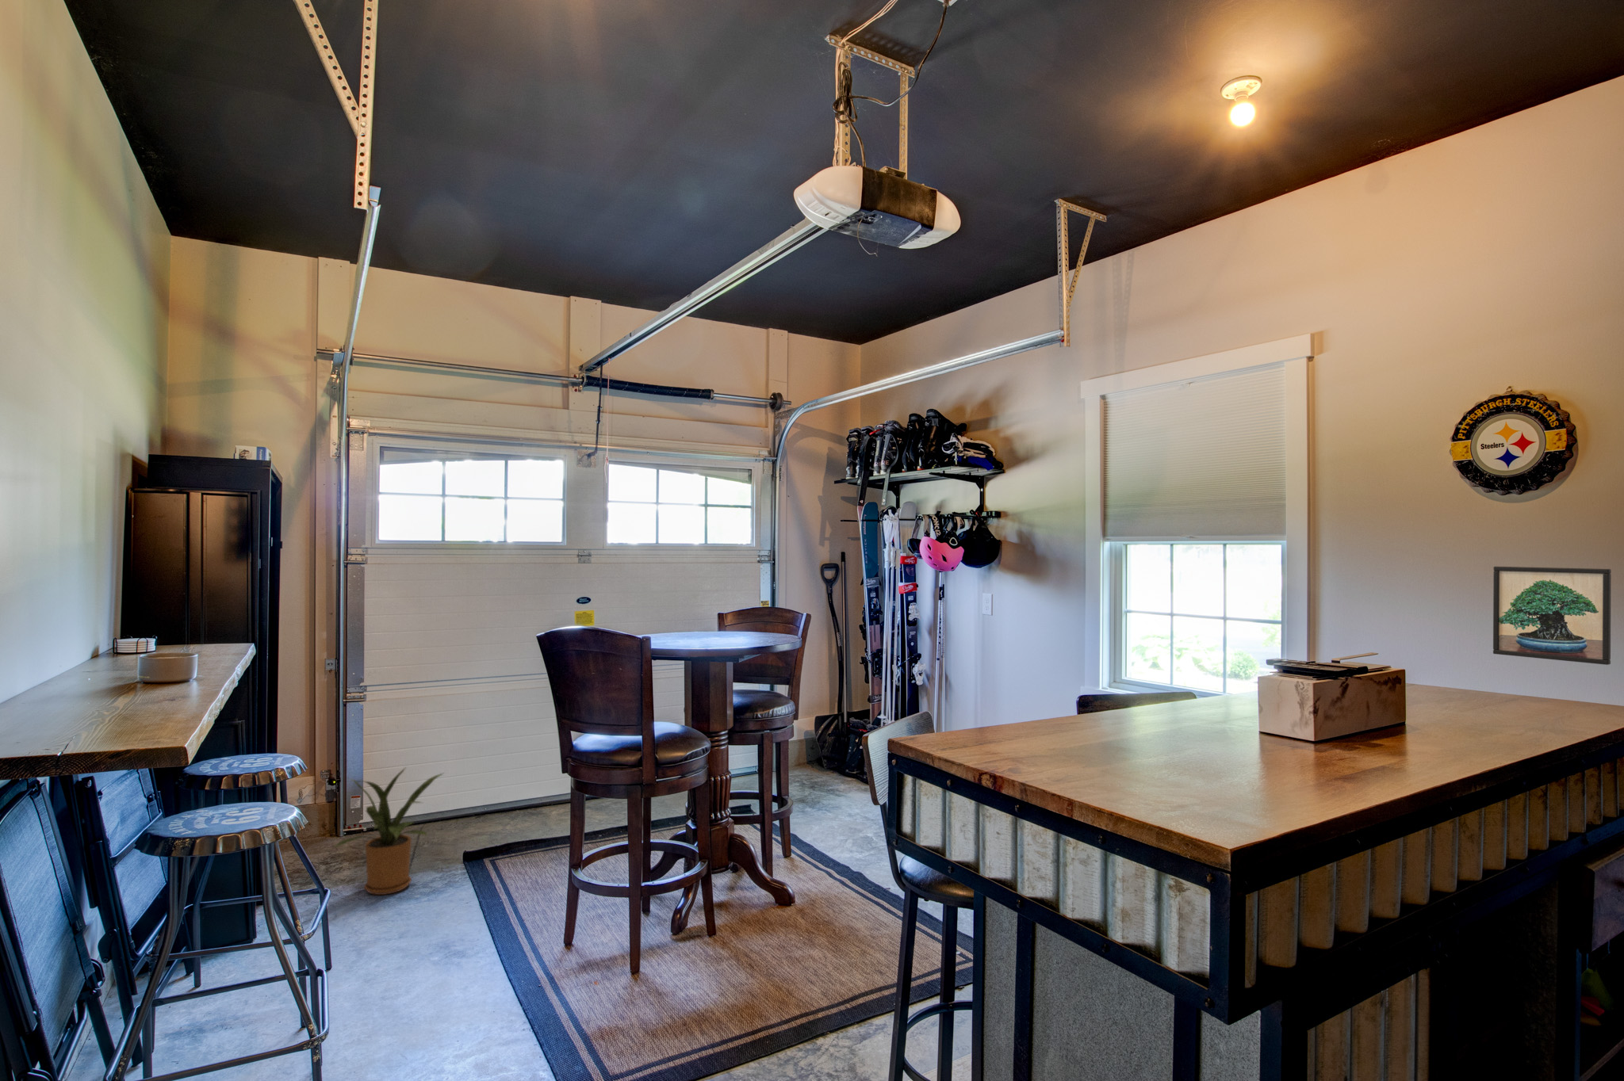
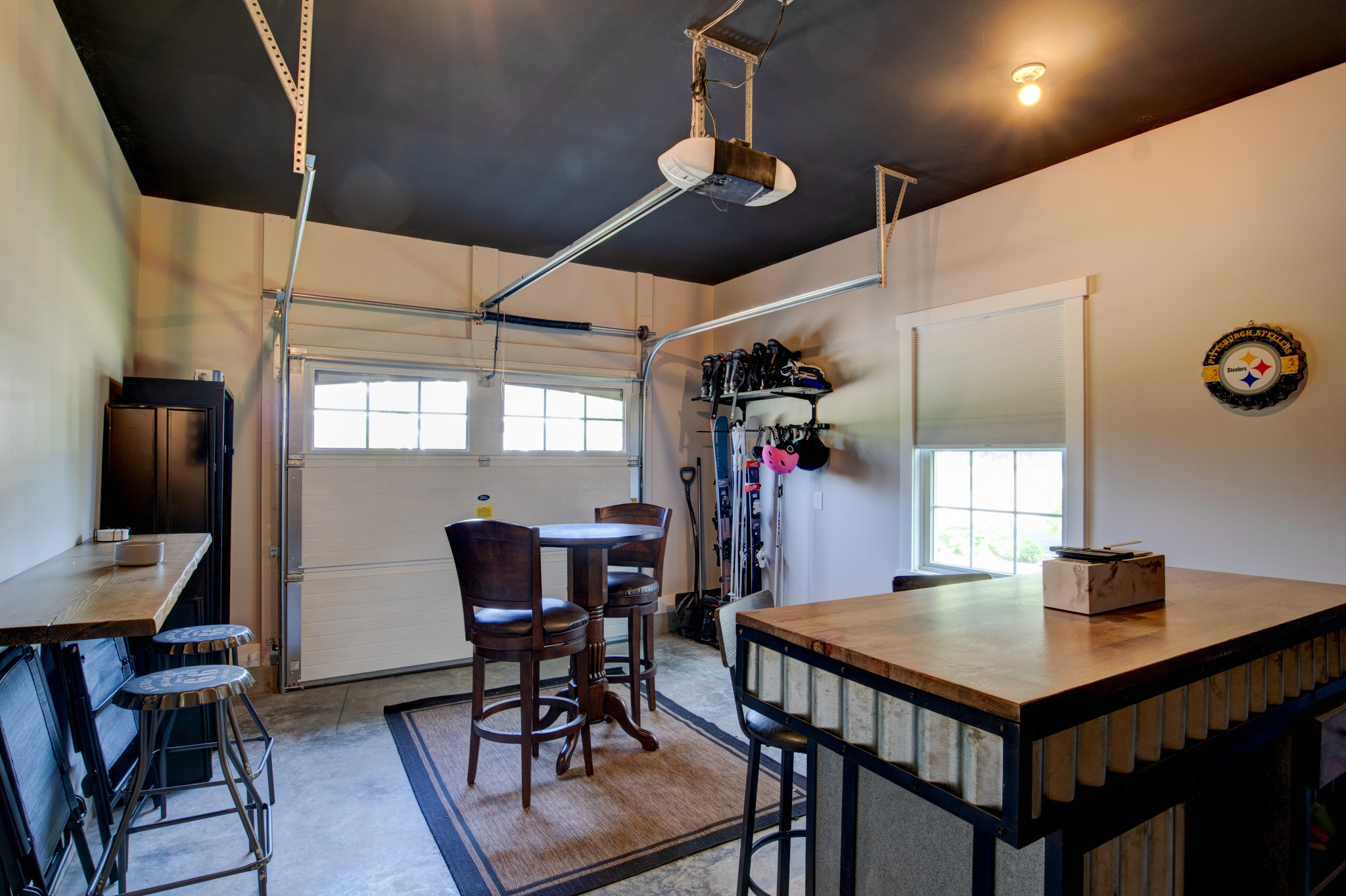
- house plant (392, 830)
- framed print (1549, 613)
